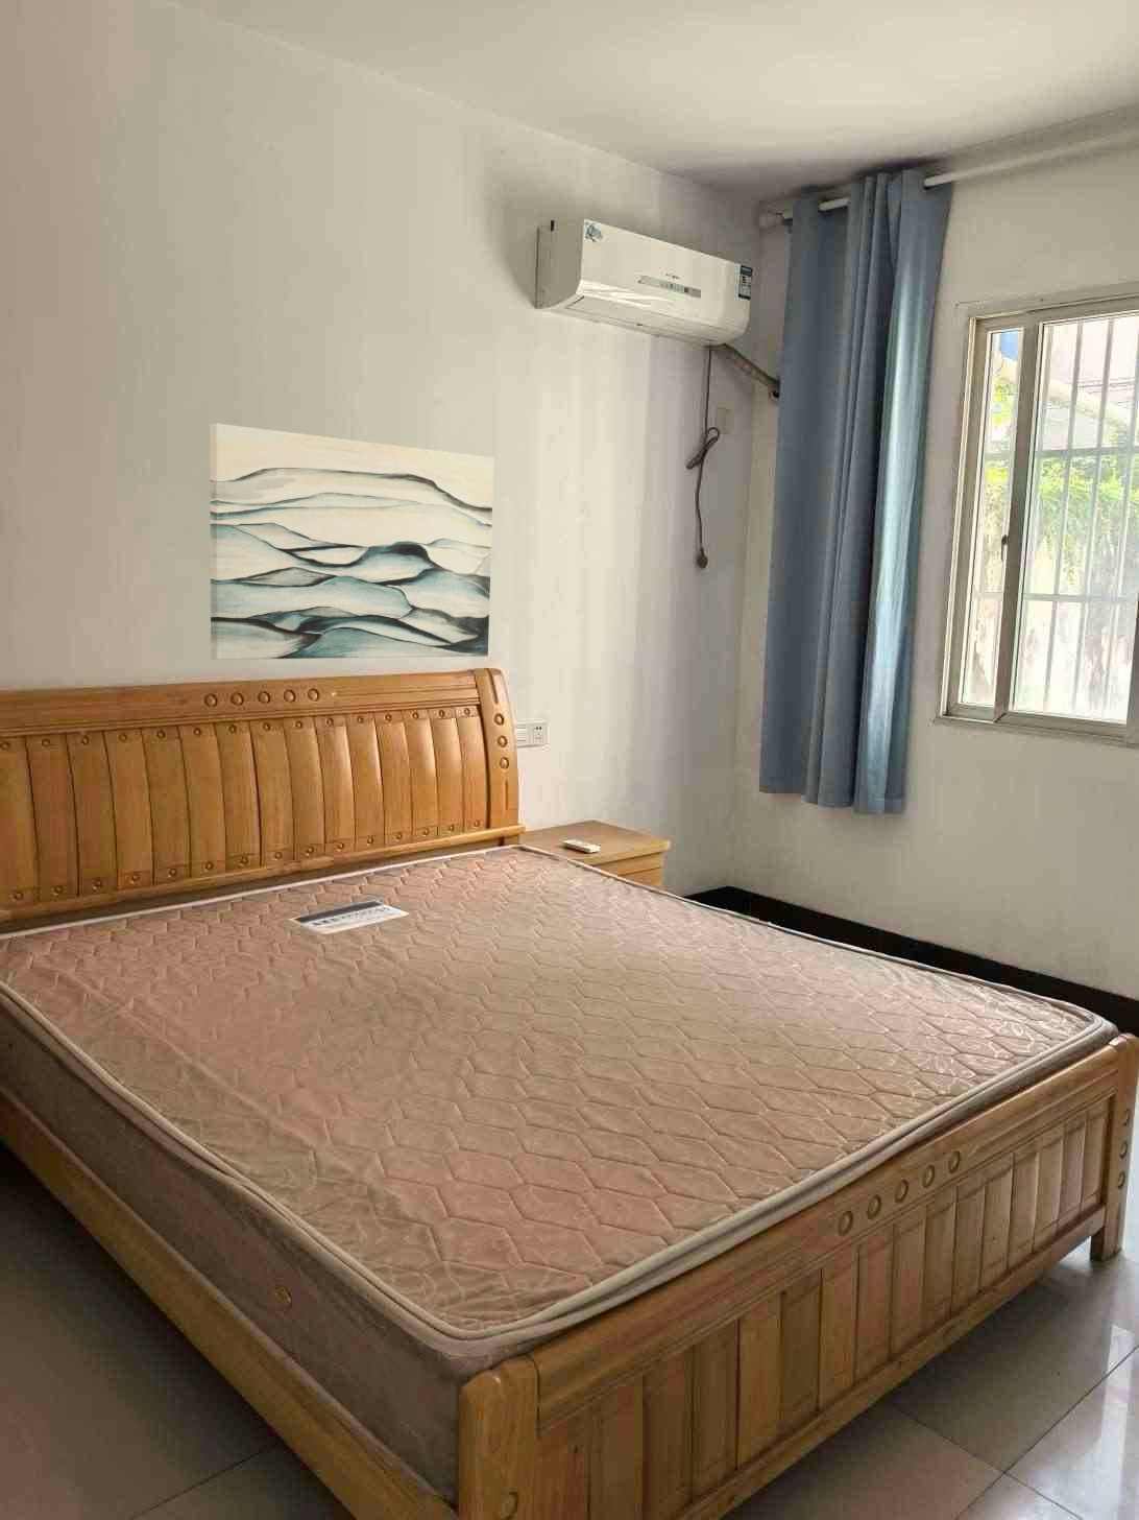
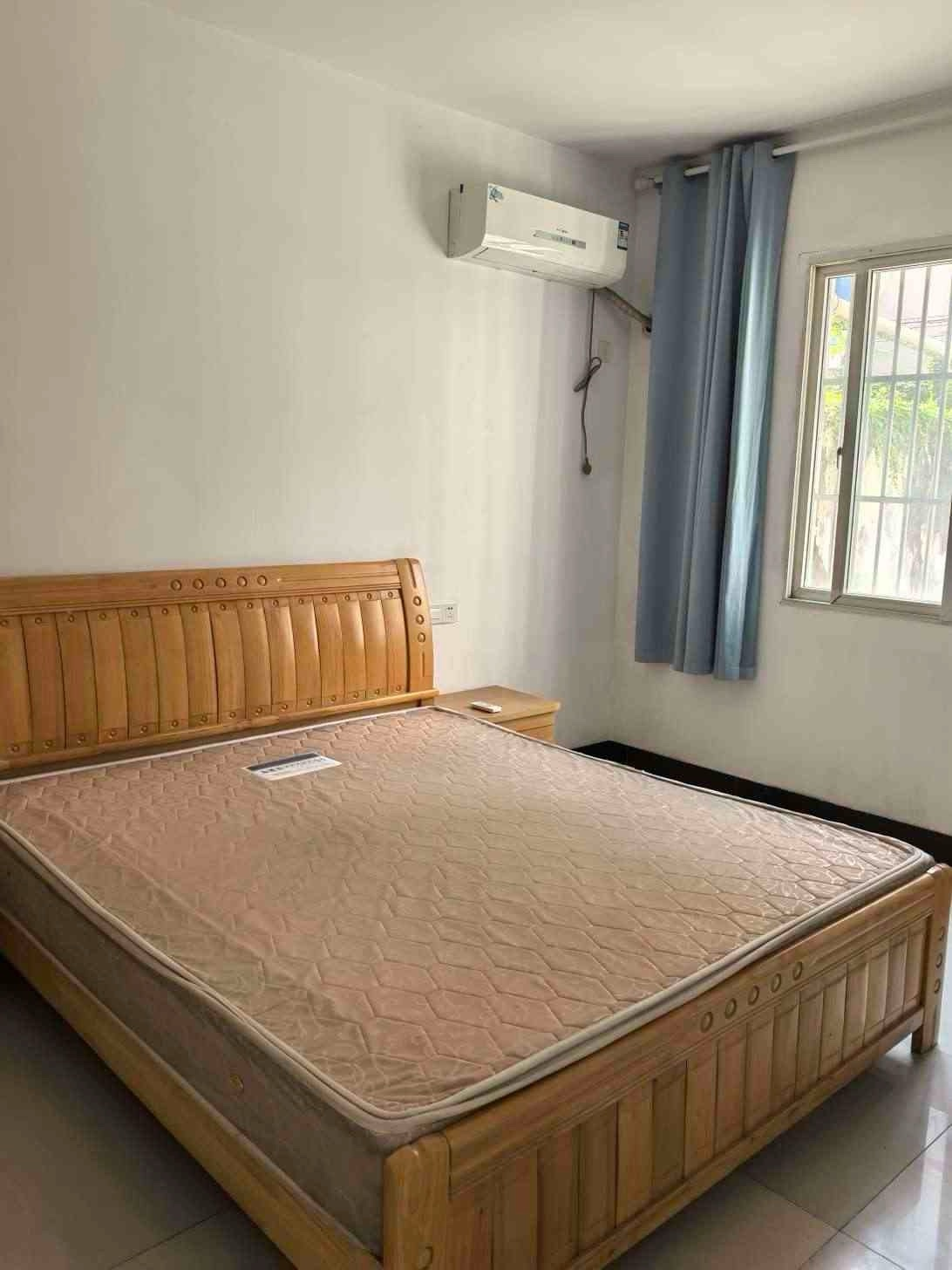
- wall art (363, 551)
